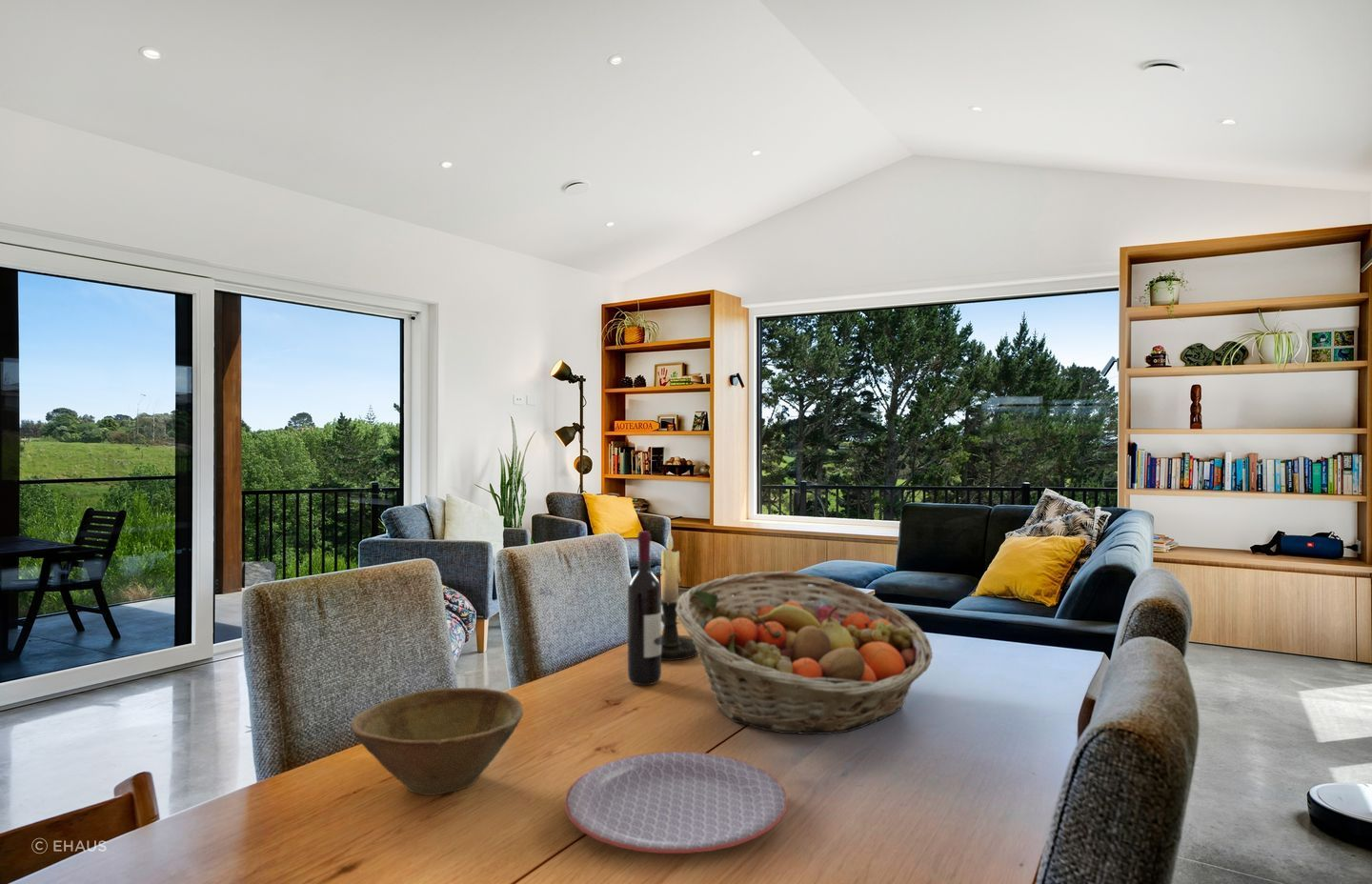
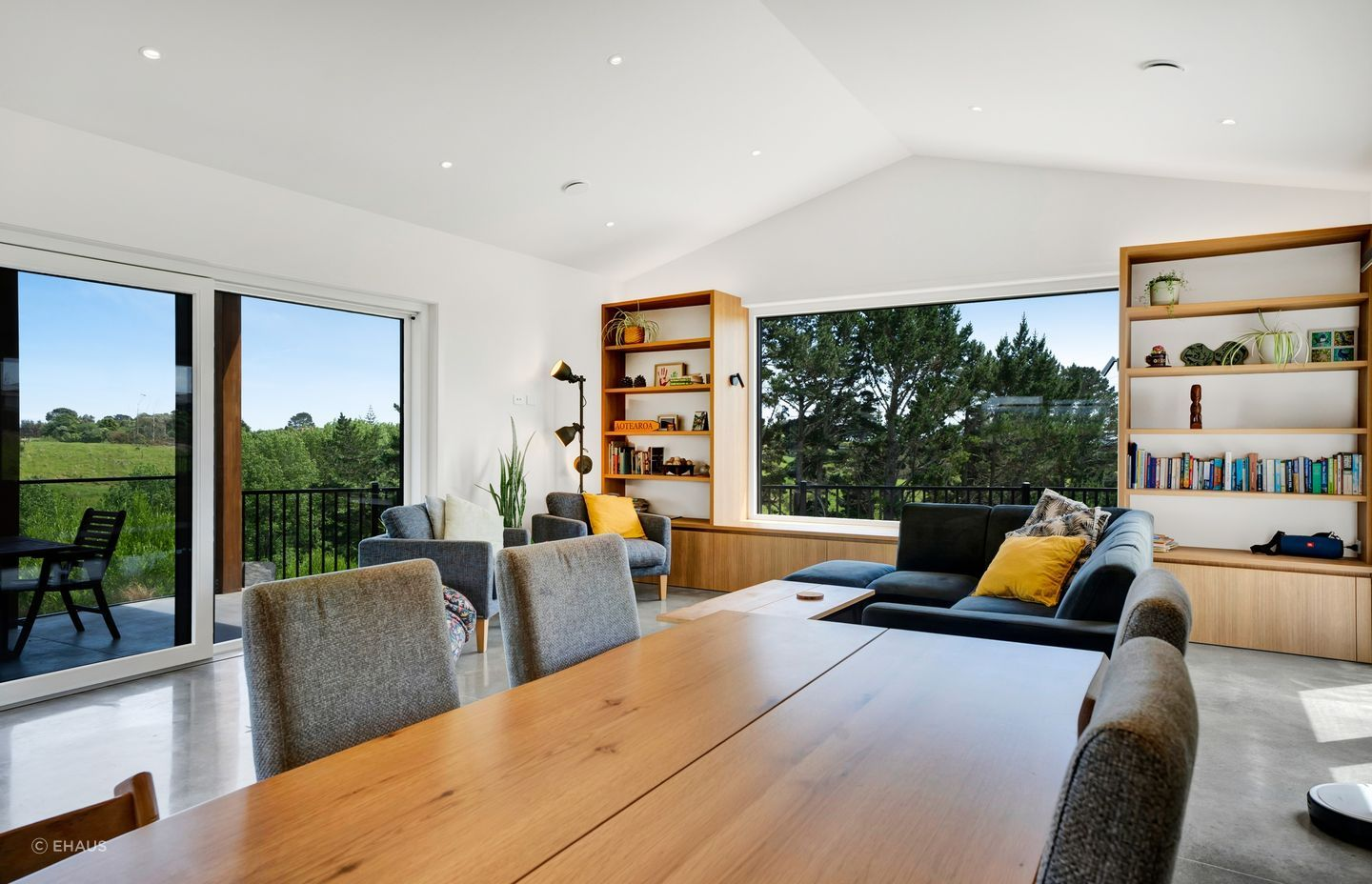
- bowl (439, 746)
- plate (676, 802)
- candle holder (665, 590)
- wine bottle (644, 606)
- fruit basket (804, 644)
